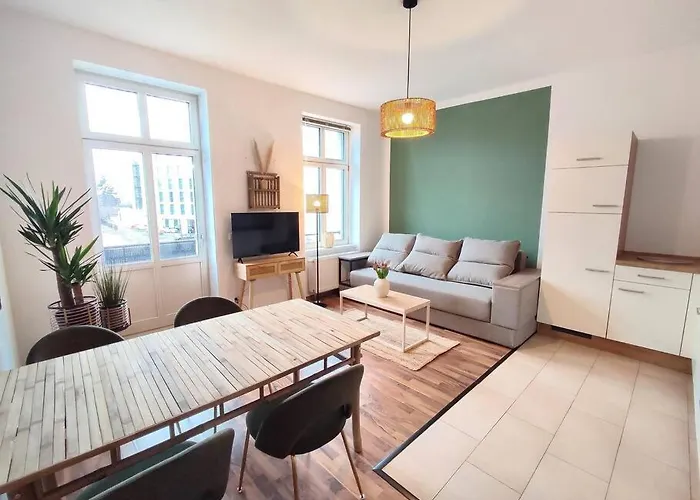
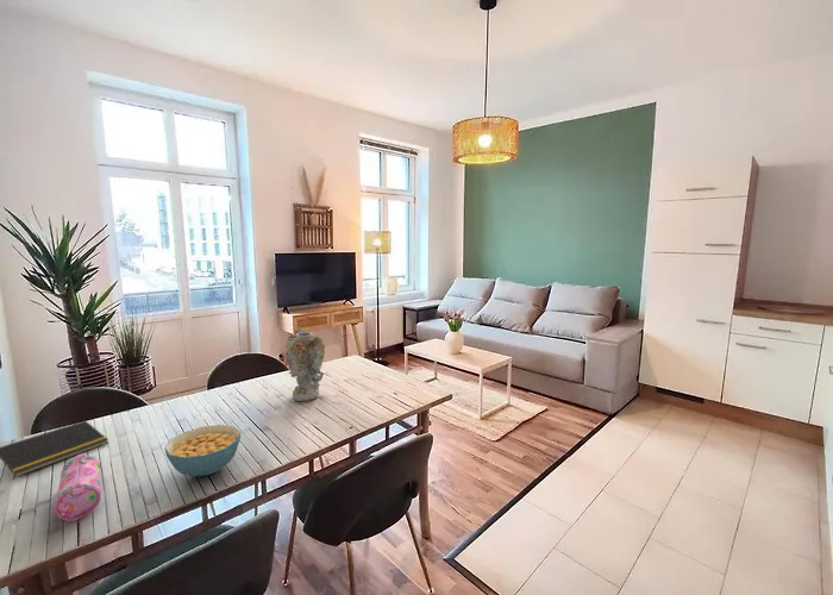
+ cereal bowl (205, 455)
+ pencil case (79, 484)
+ notepad (54, 445)
+ vase (305, 363)
